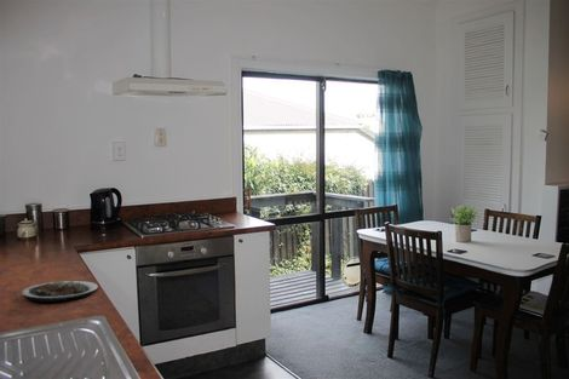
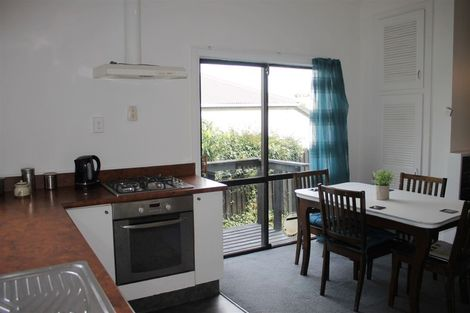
- plate (61, 288)
